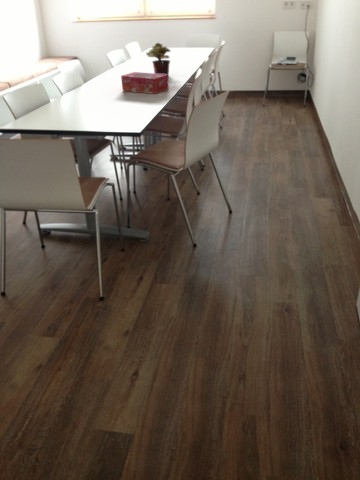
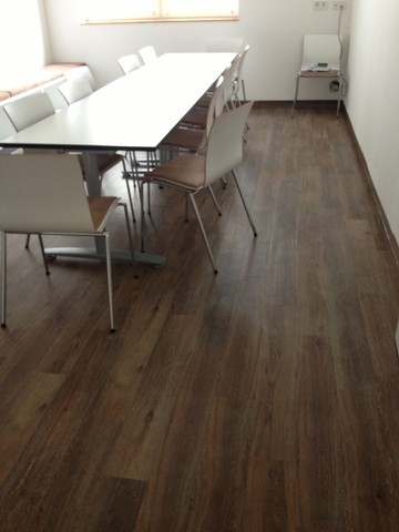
- potted plant (158, 59)
- tissue box (144, 82)
